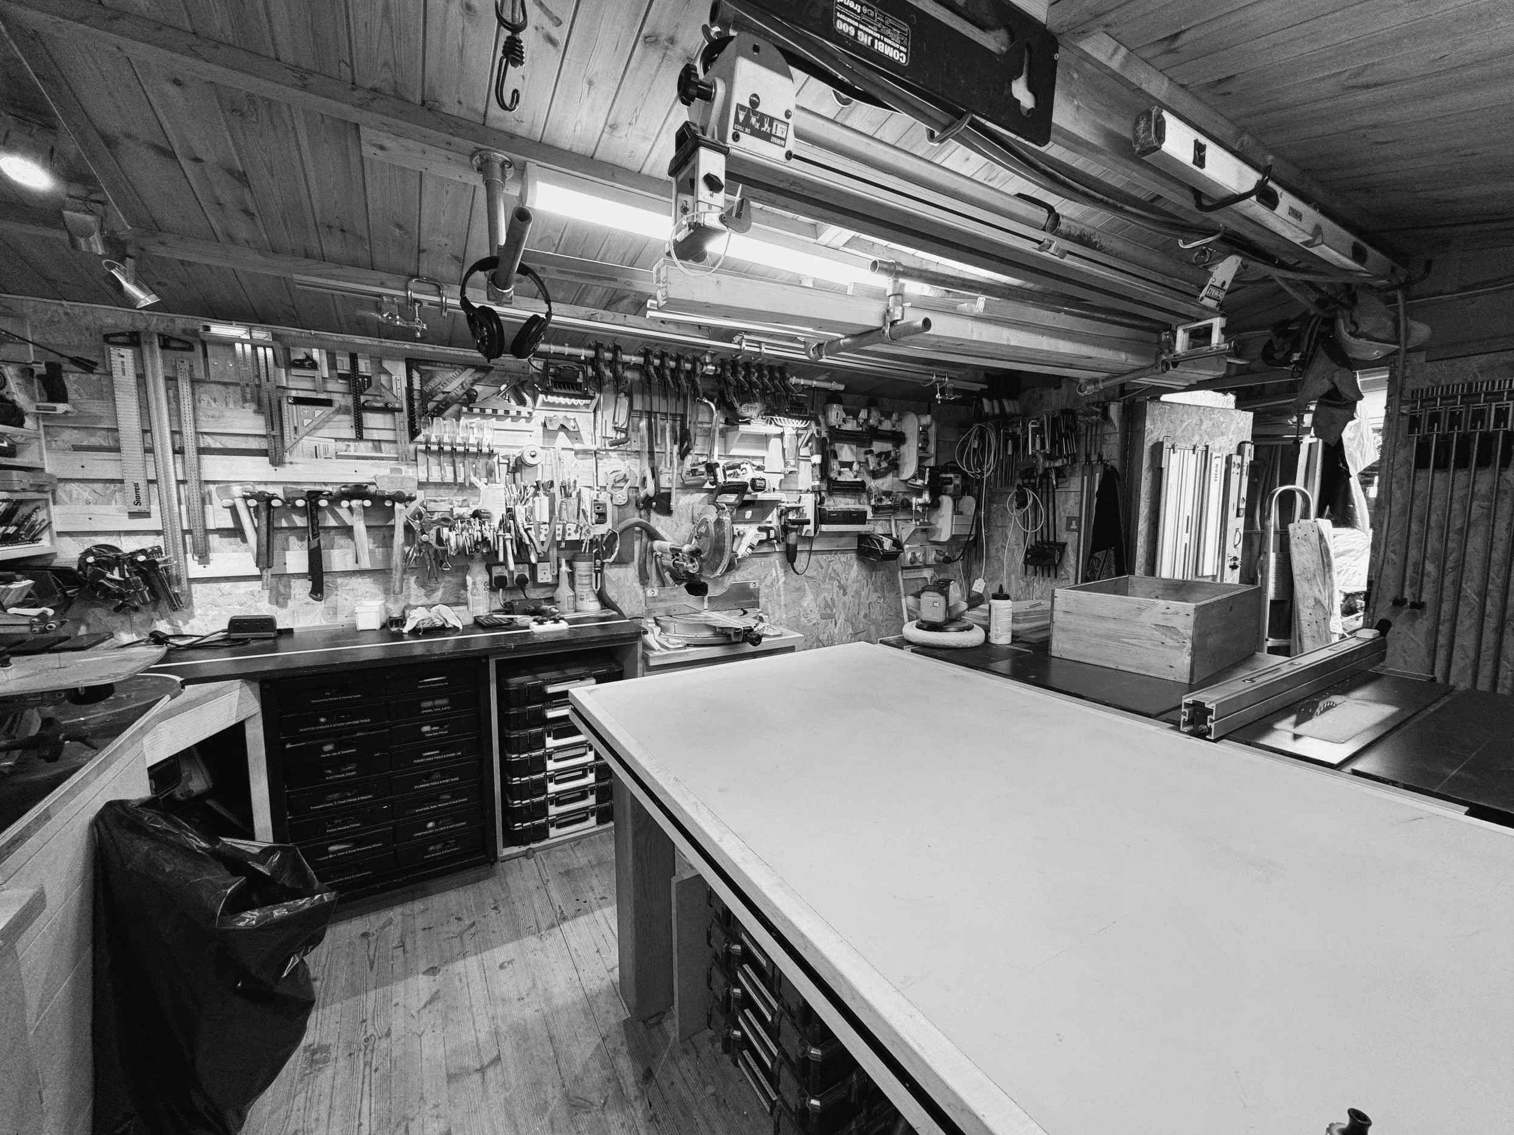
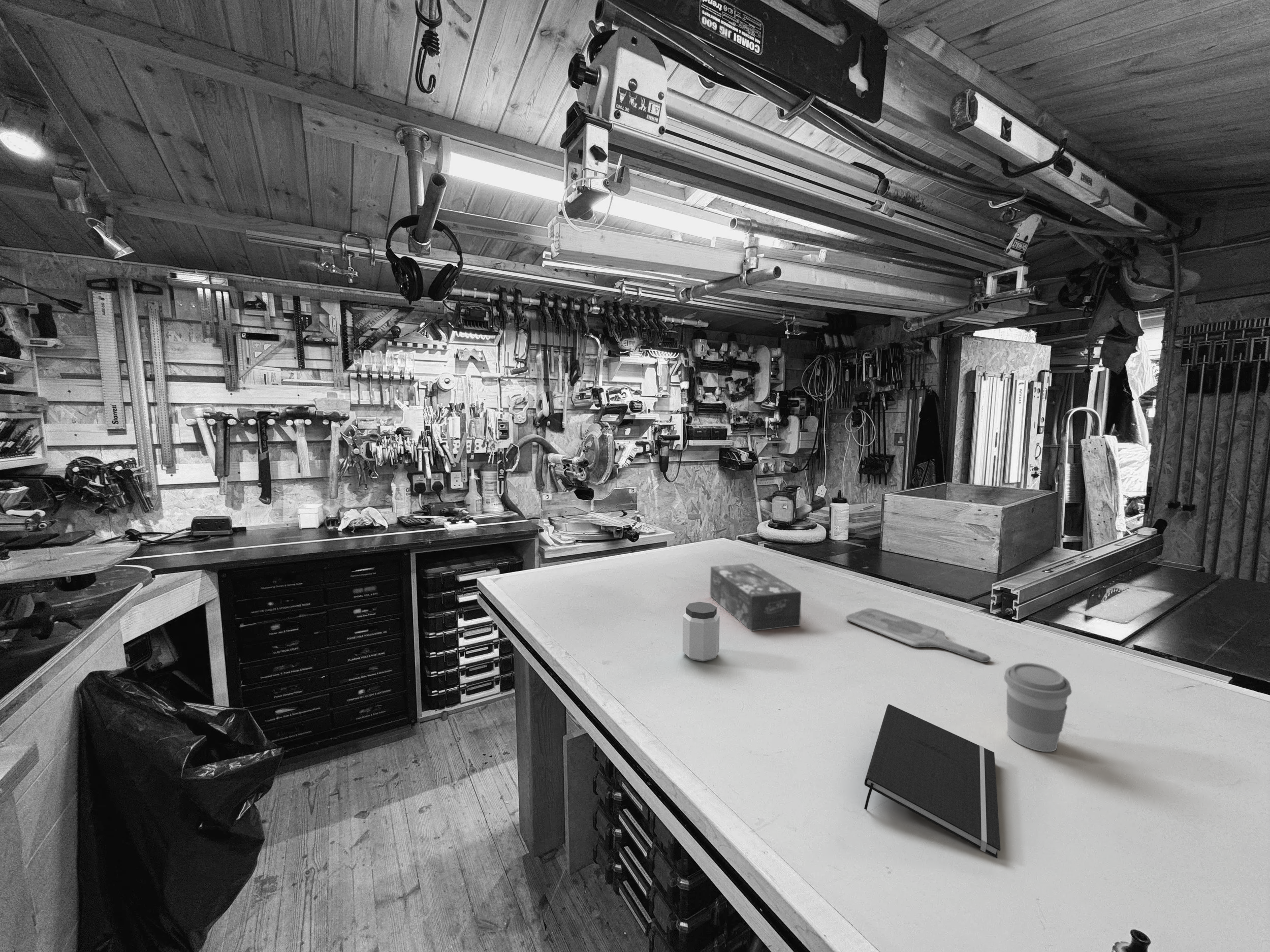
+ tissue box (752, 594)
+ cutting board (915, 633)
+ peanut butter (701, 630)
+ notepad (933, 768)
+ coffee cup (1034, 705)
